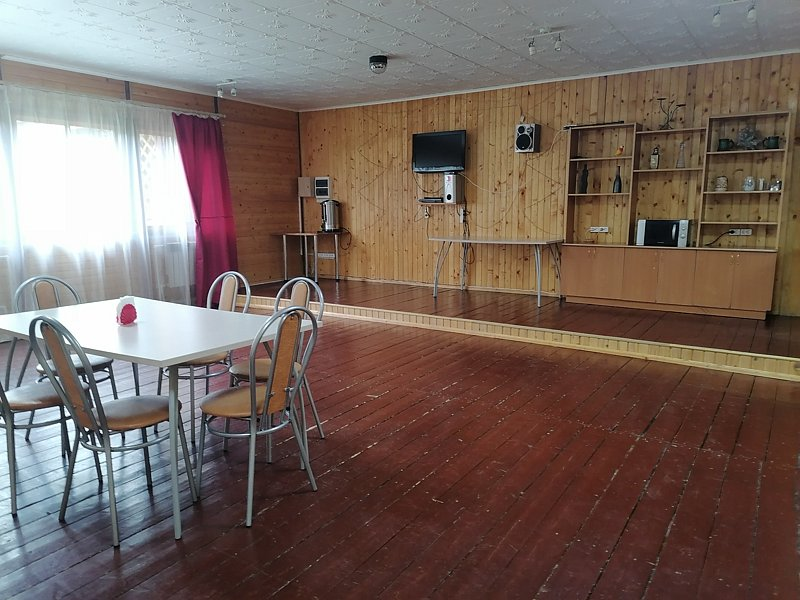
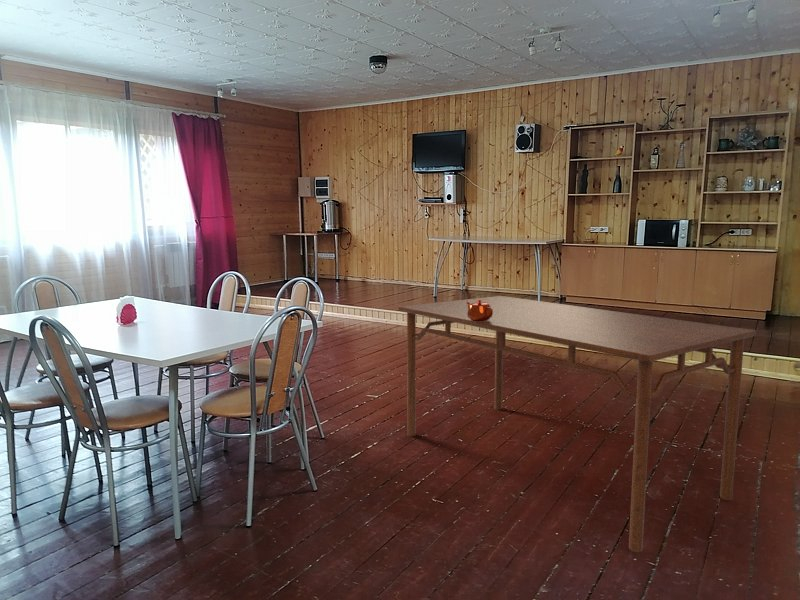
+ teapot (479, 309)
+ dining table (559, 364)
